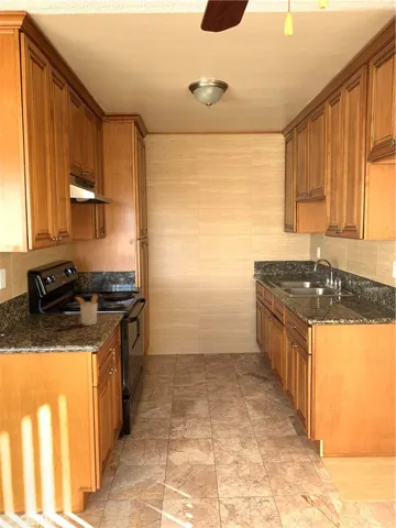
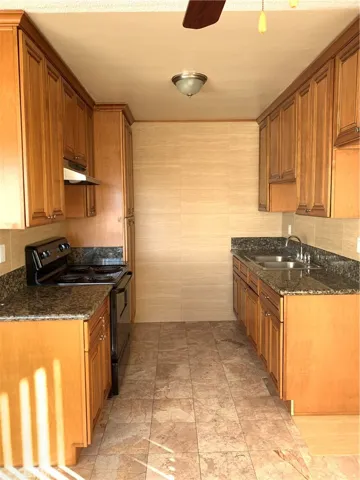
- utensil holder (86, 309)
